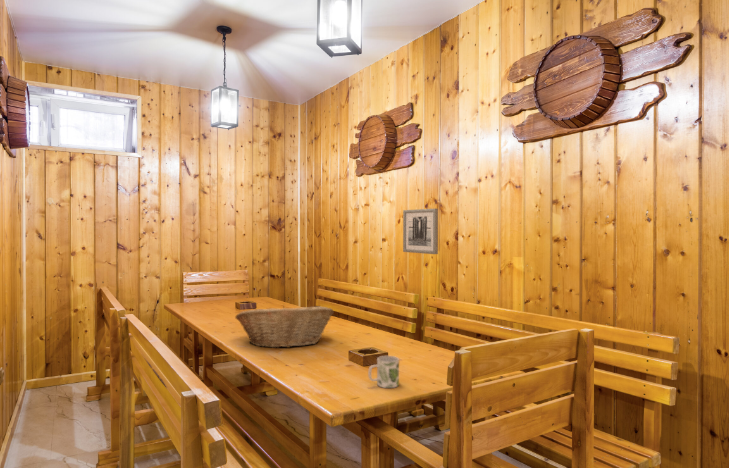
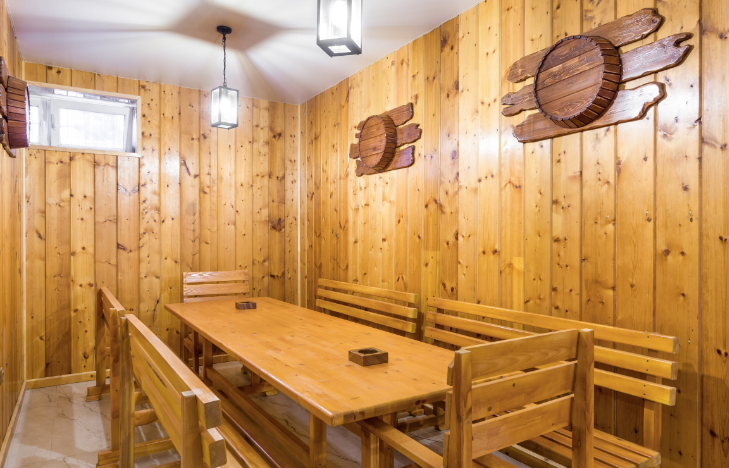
- mug (383, 372)
- wall art (419, 231)
- fruit basket (285, 322)
